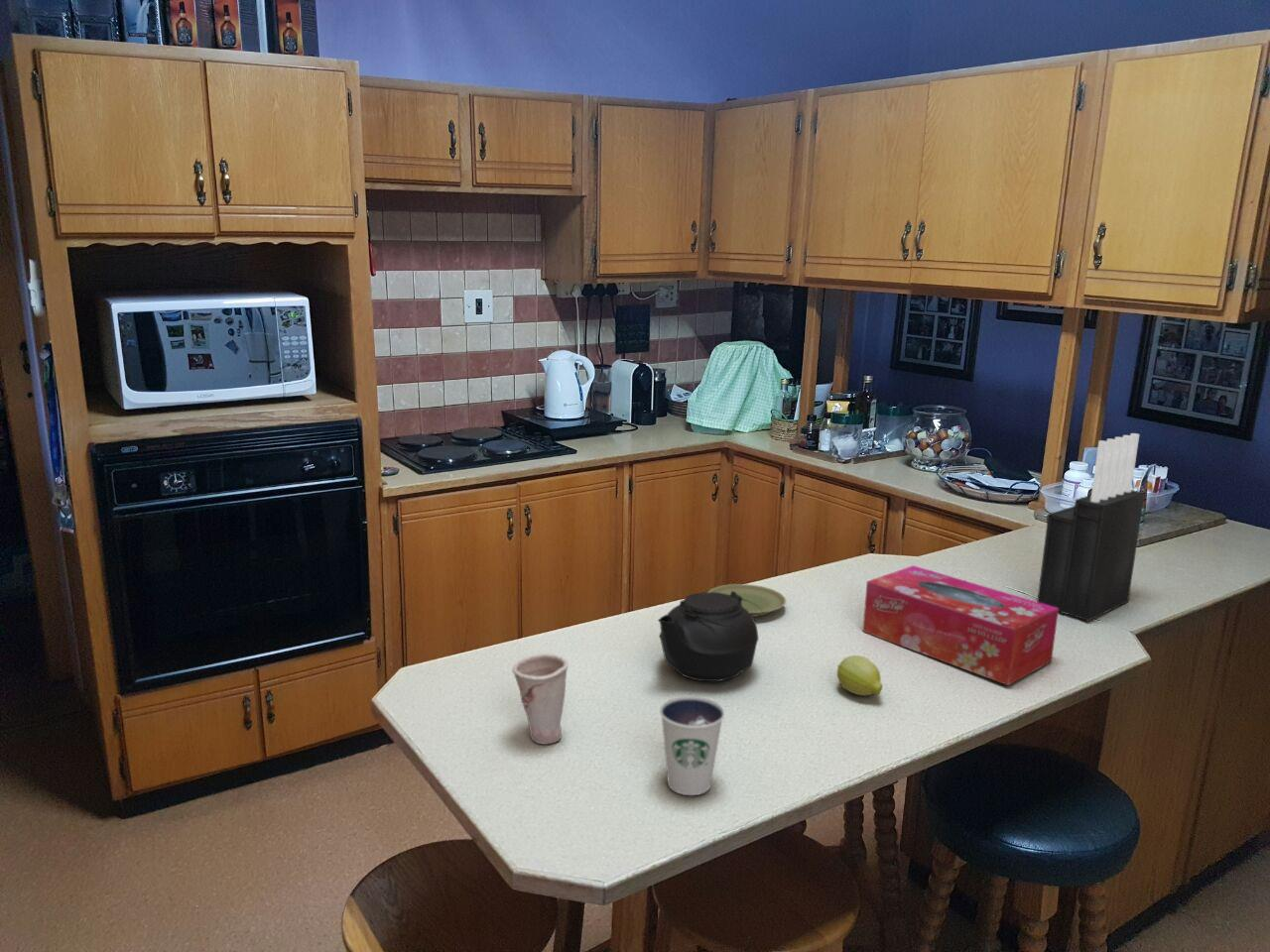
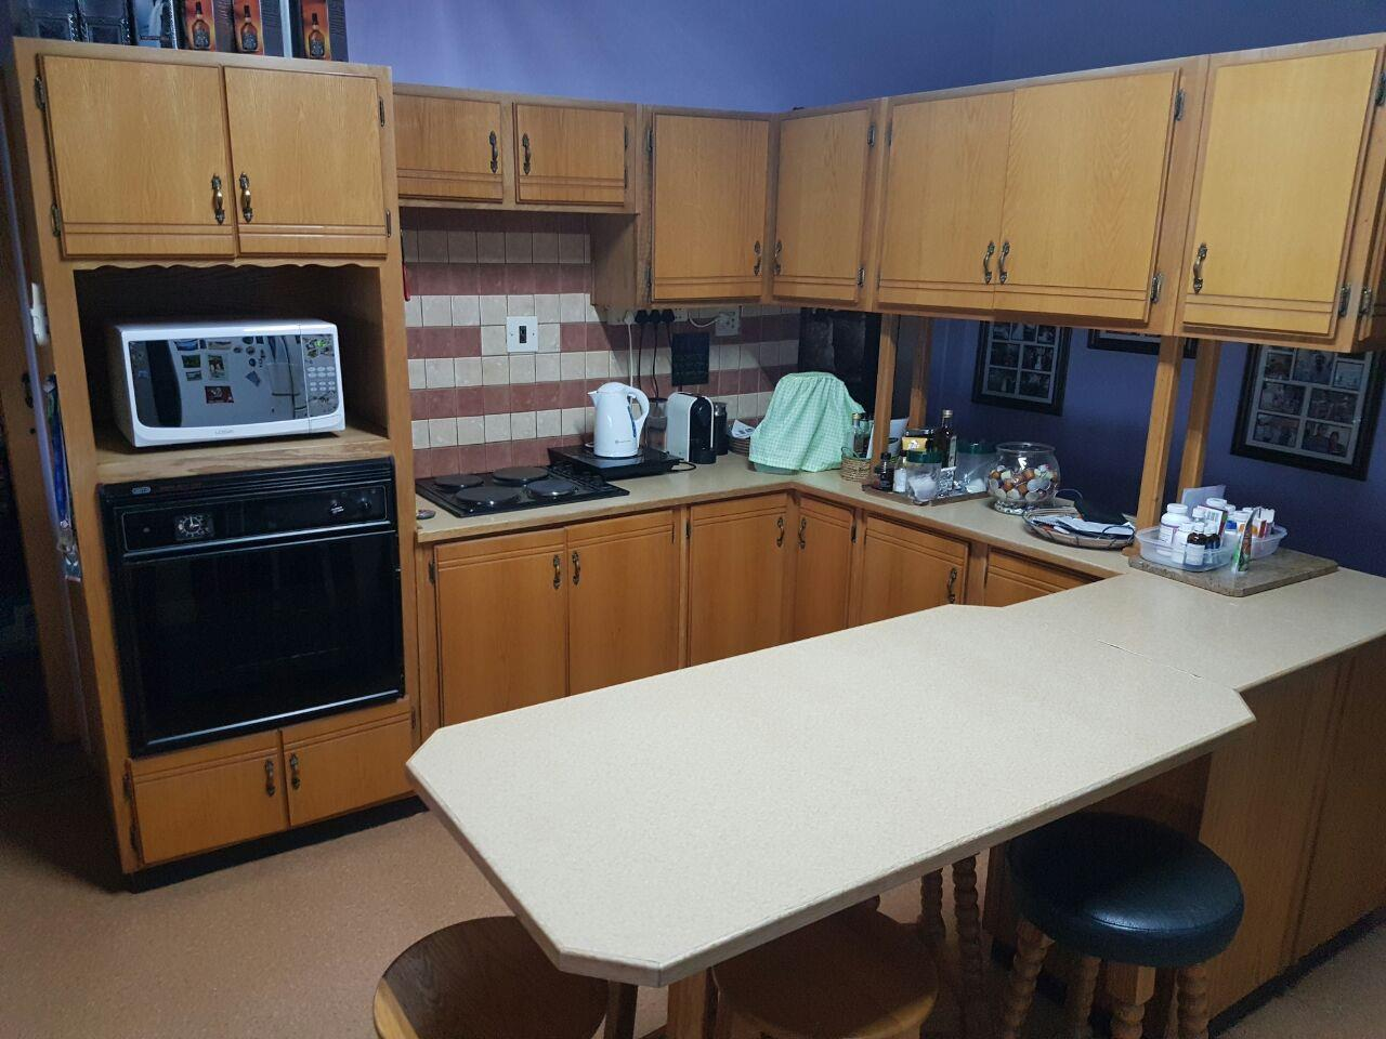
- cup (540, 700)
- tissue box (956, 620)
- dixie cup (691, 748)
- fruit (859, 675)
- knife block (1088, 520)
- teapot (701, 638)
- plate (745, 602)
